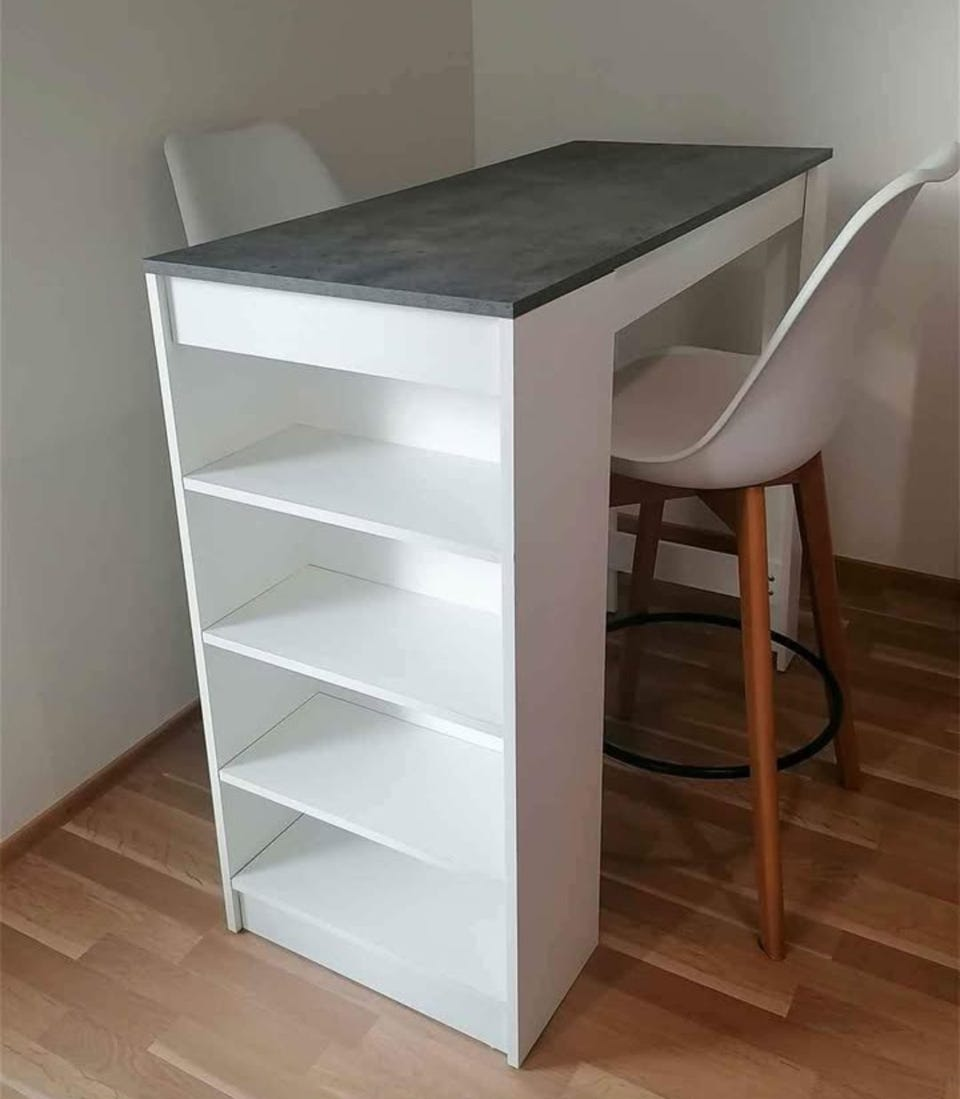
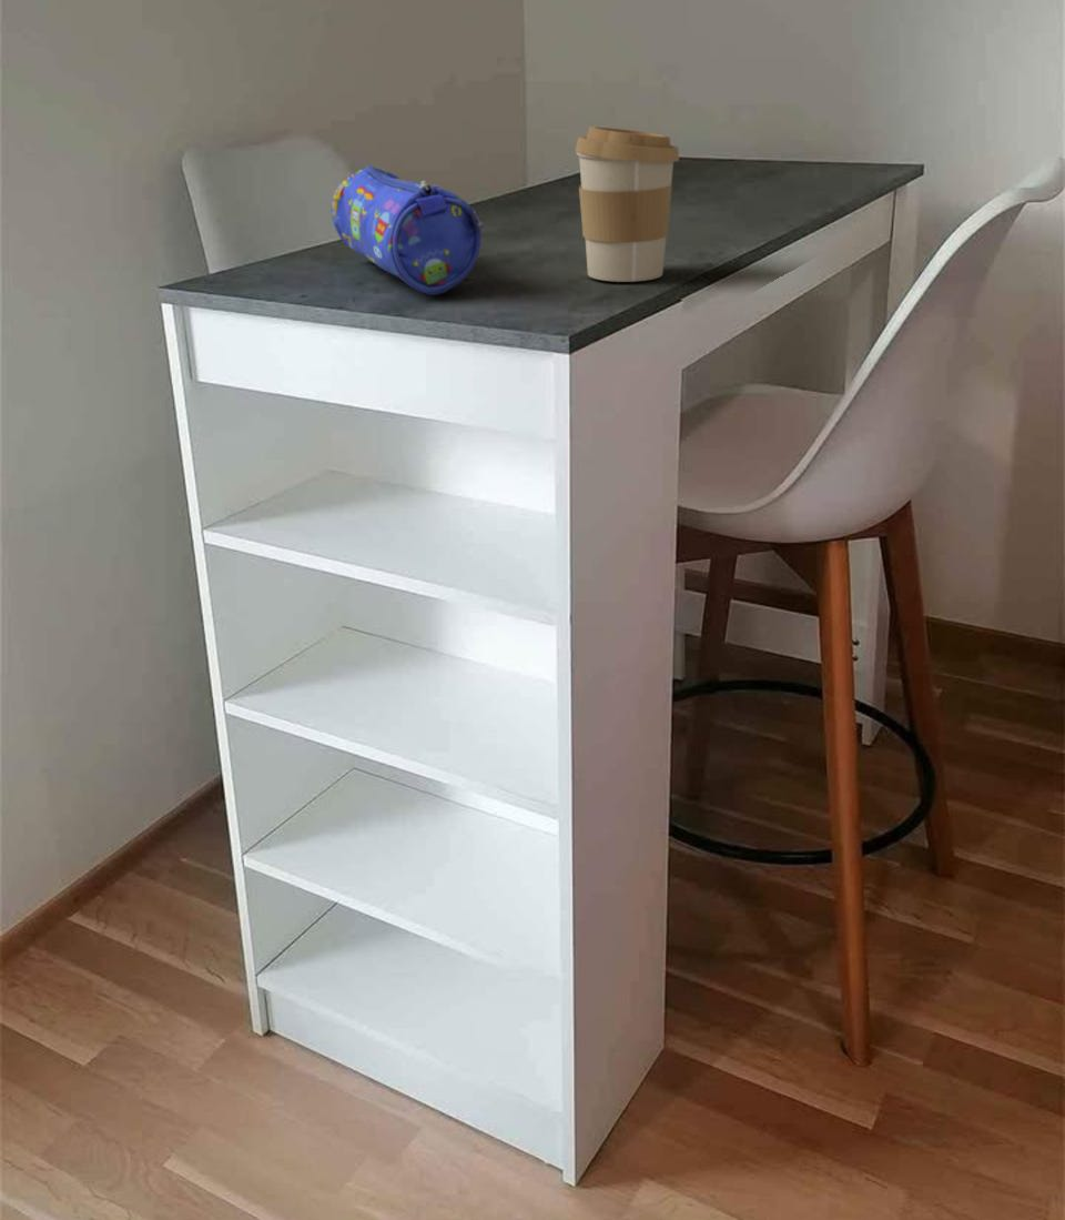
+ coffee cup (626, 201)
+ pencil case (402, 223)
